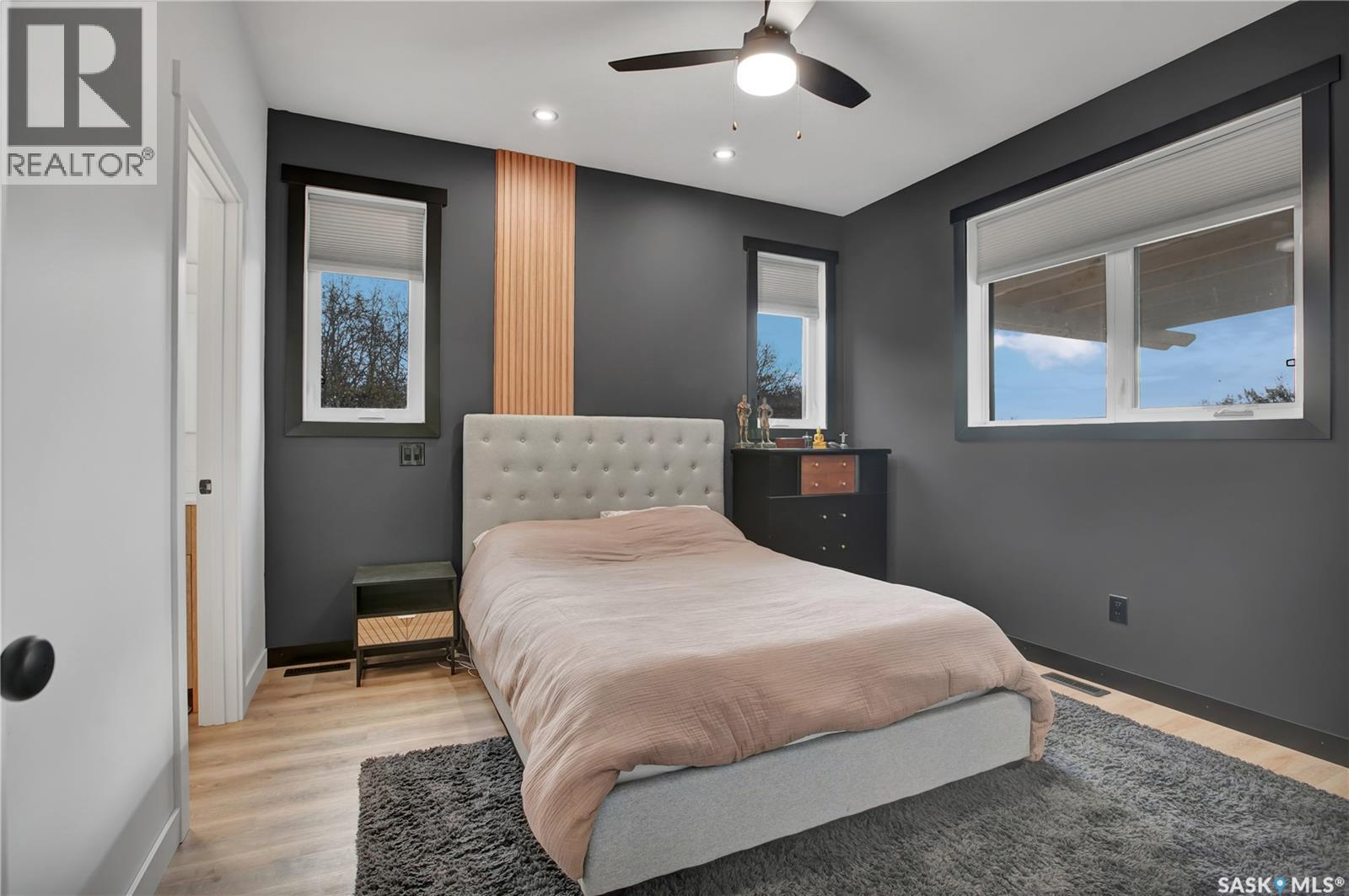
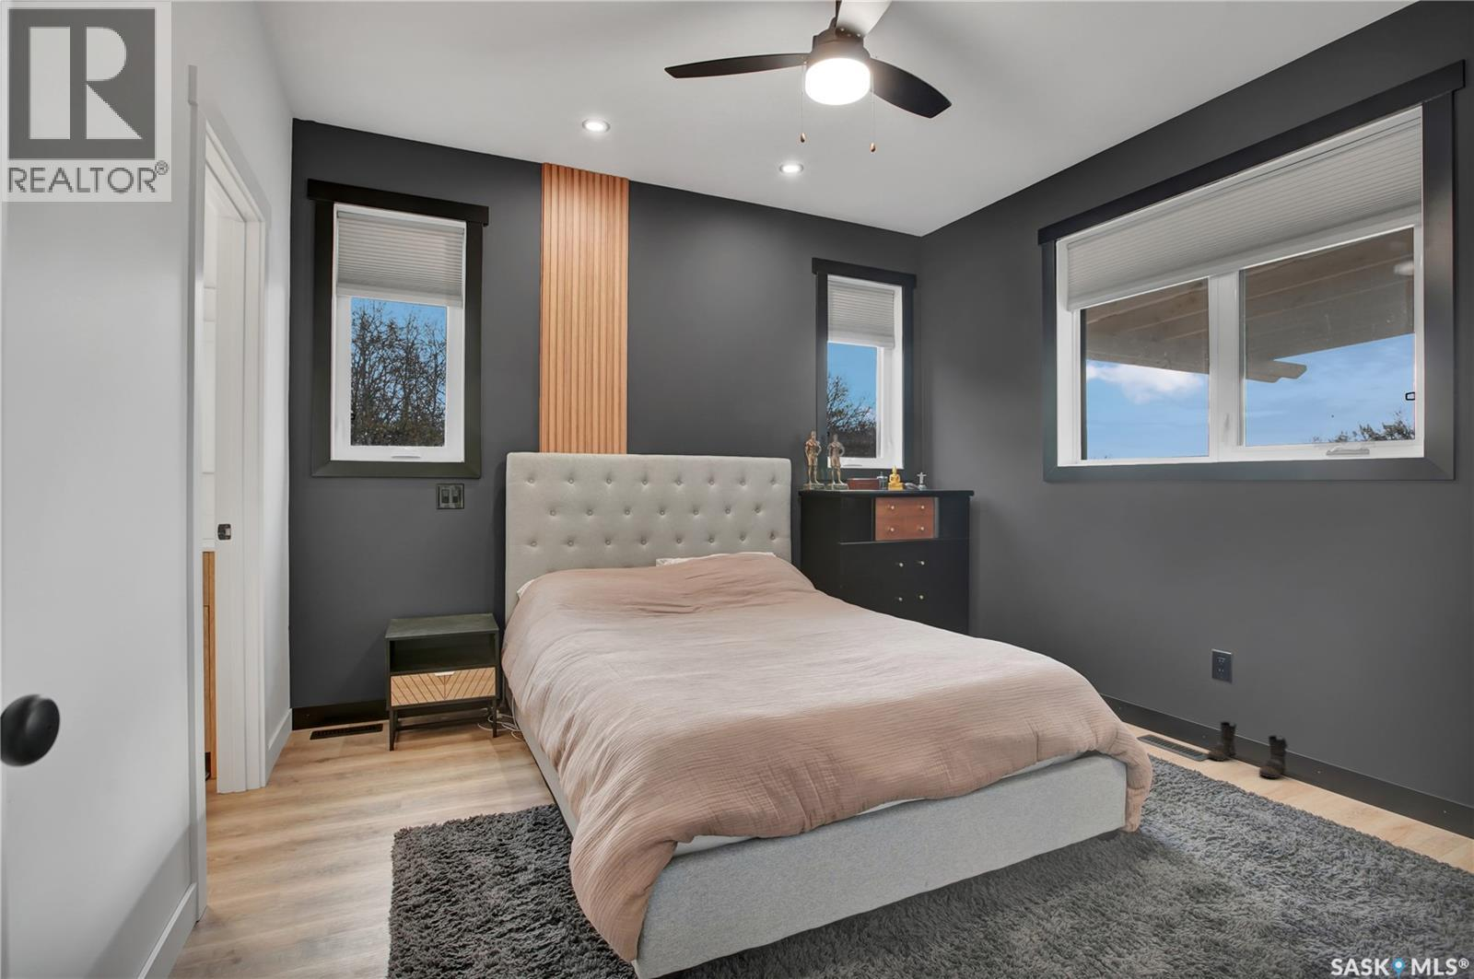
+ boots (1236, 750)
